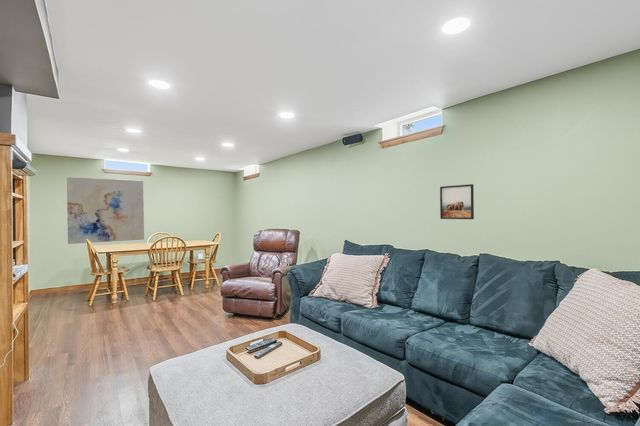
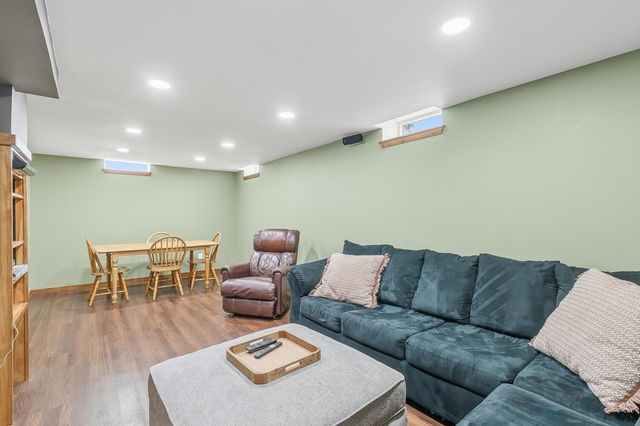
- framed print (456, 202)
- wall art (107, 210)
